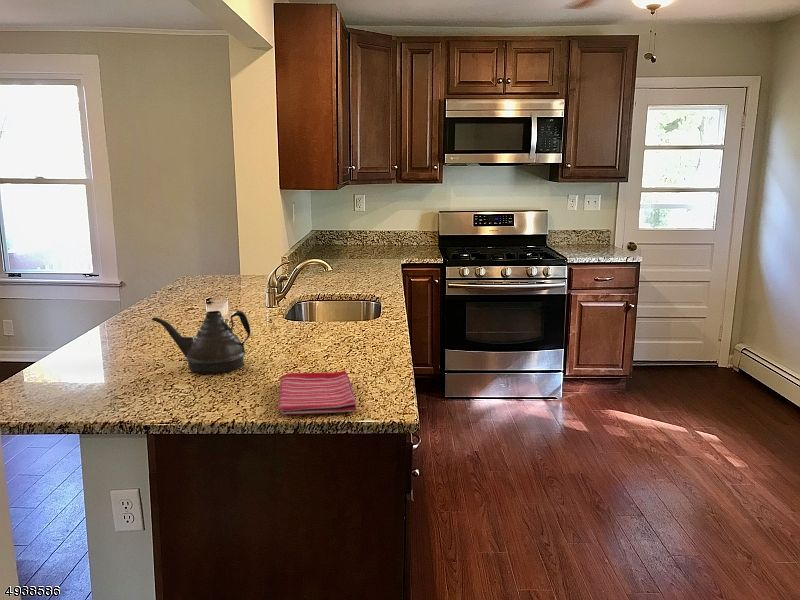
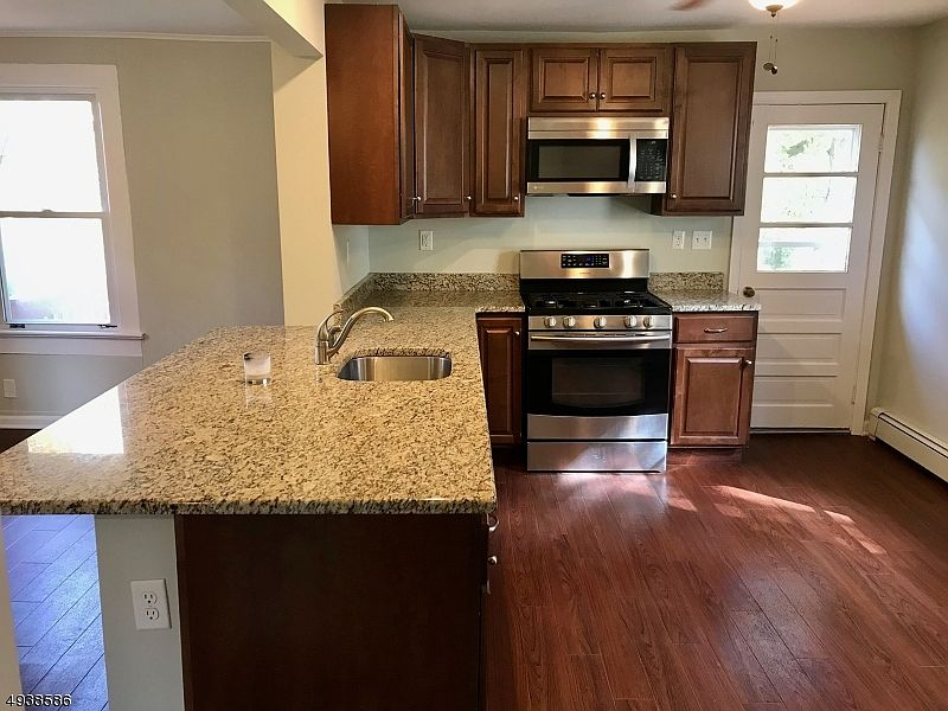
- teapot (203, 339)
- dish towel (316, 391)
